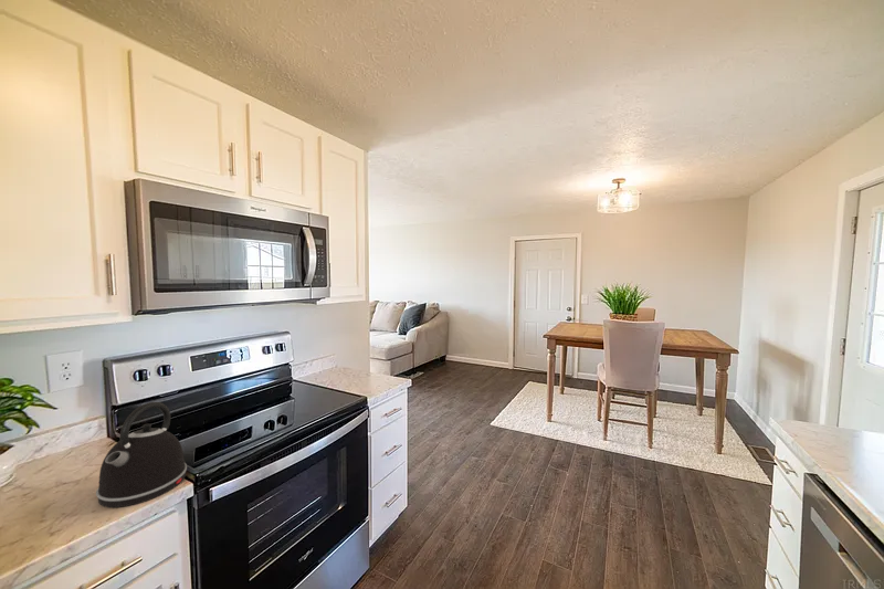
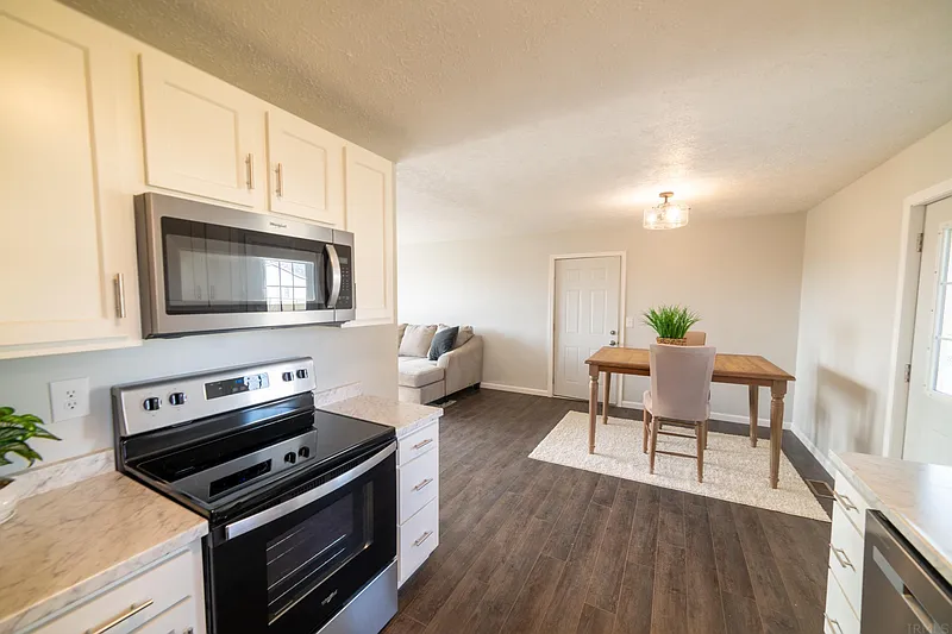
- kettle (144, 445)
